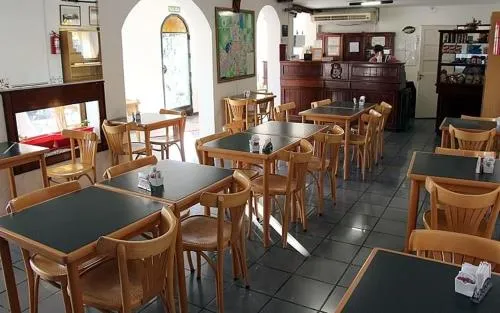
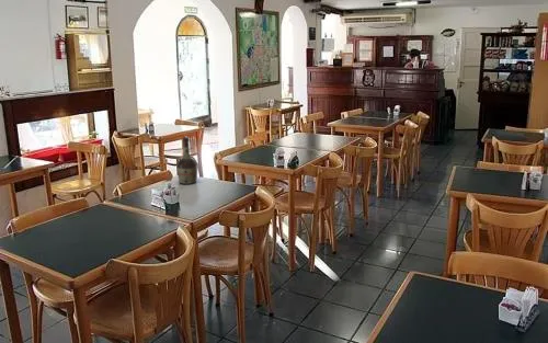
+ cognac bottle (186, 159)
